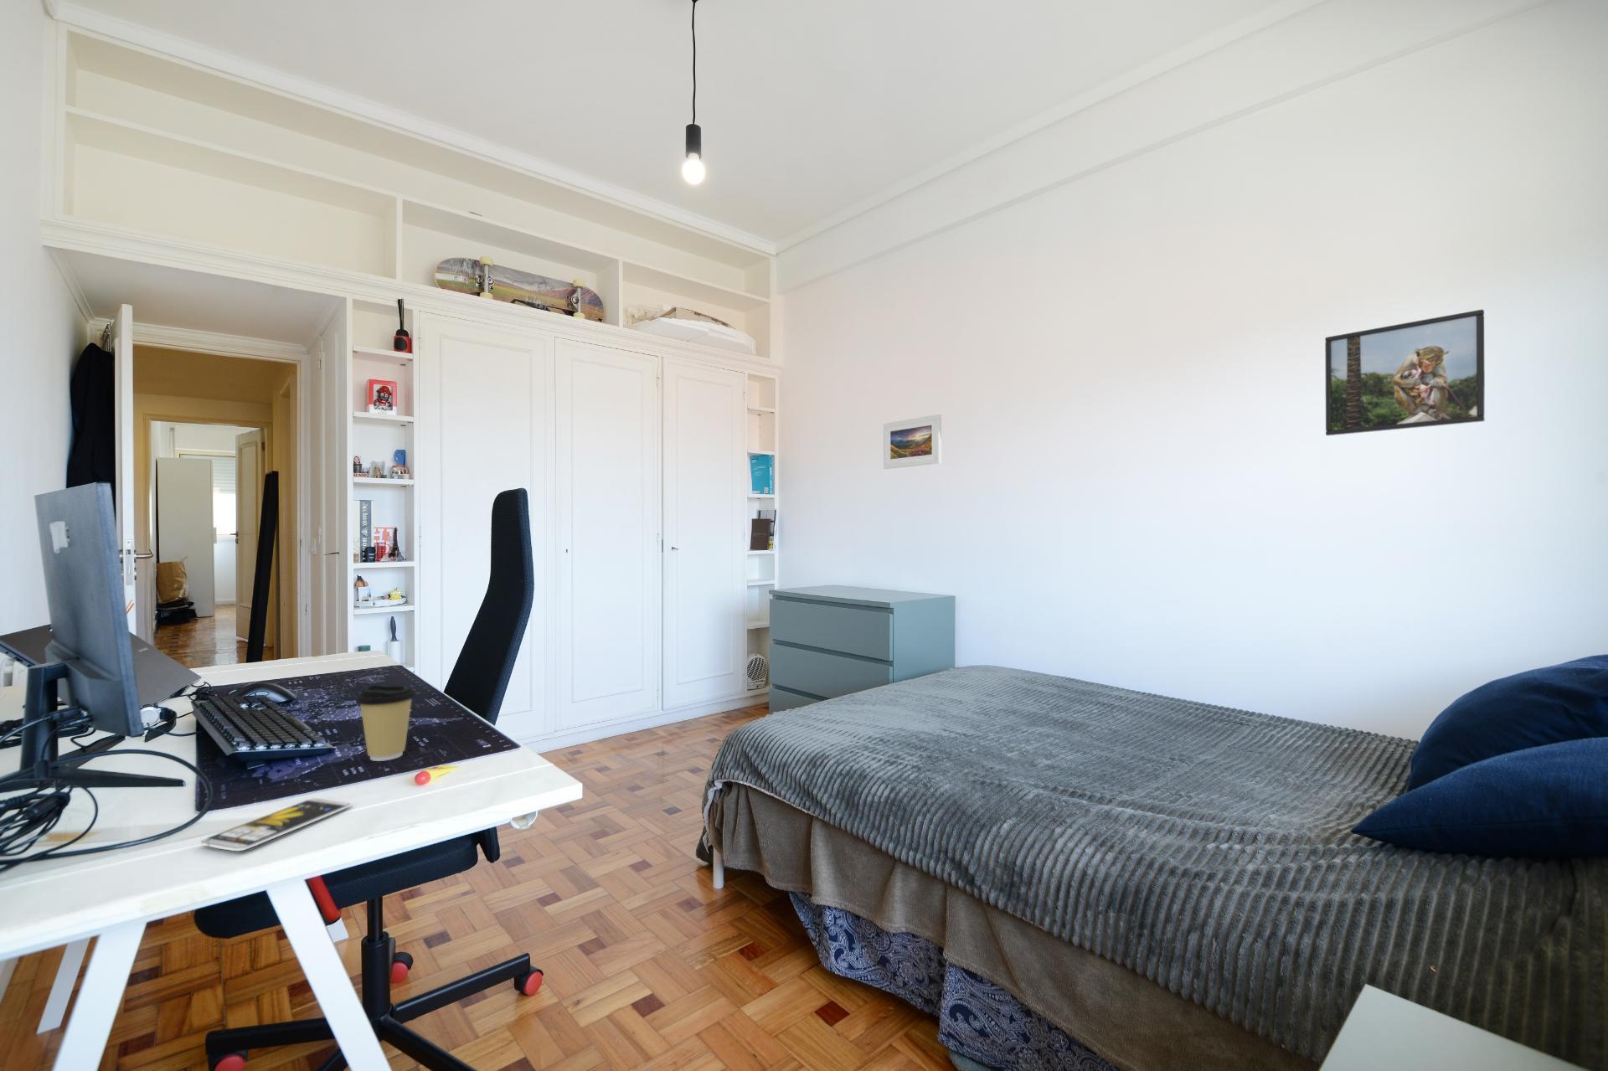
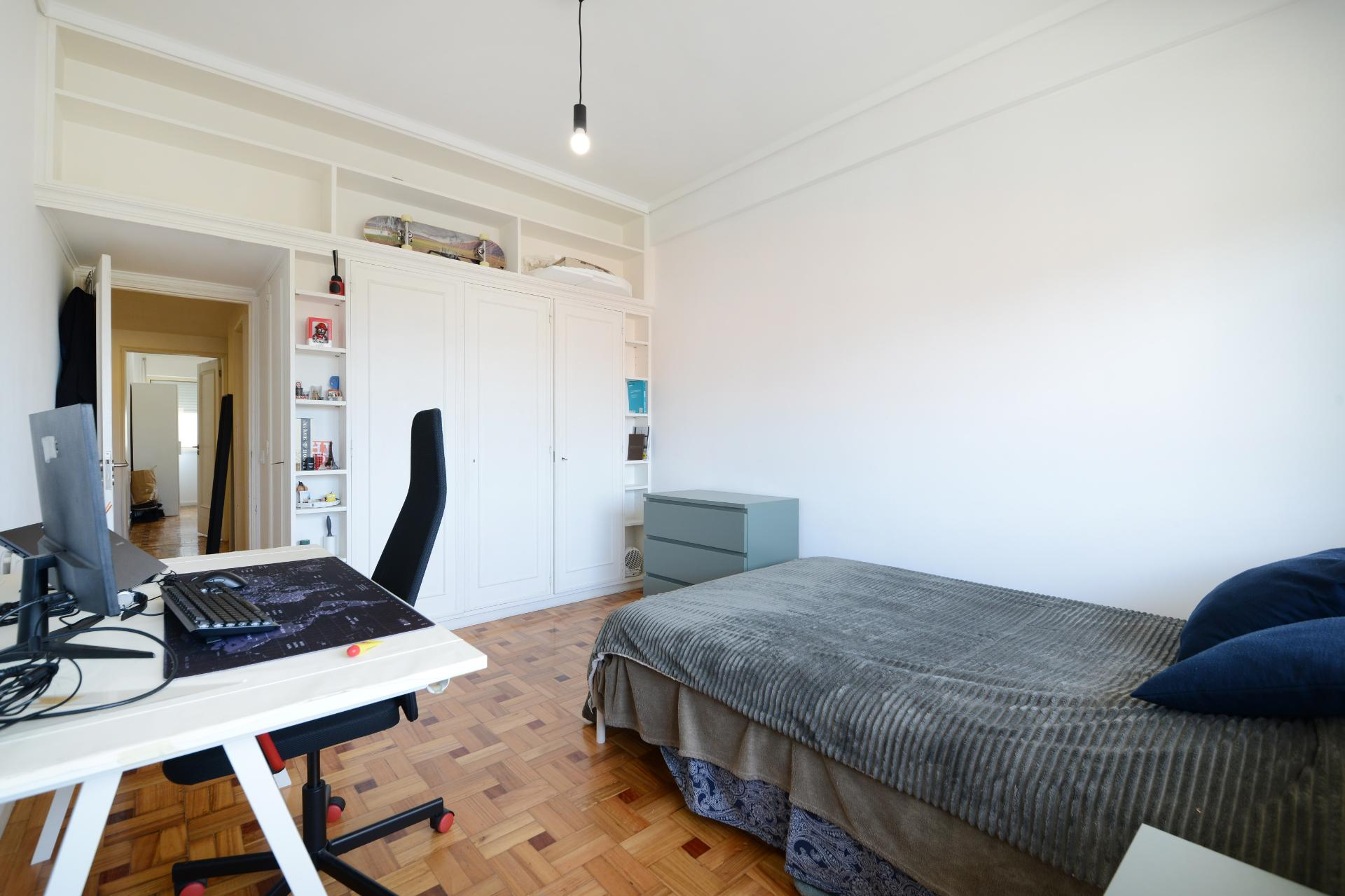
- smartphone (280, 822)
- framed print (1400, 377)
- coffee cup (386, 721)
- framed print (911, 442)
